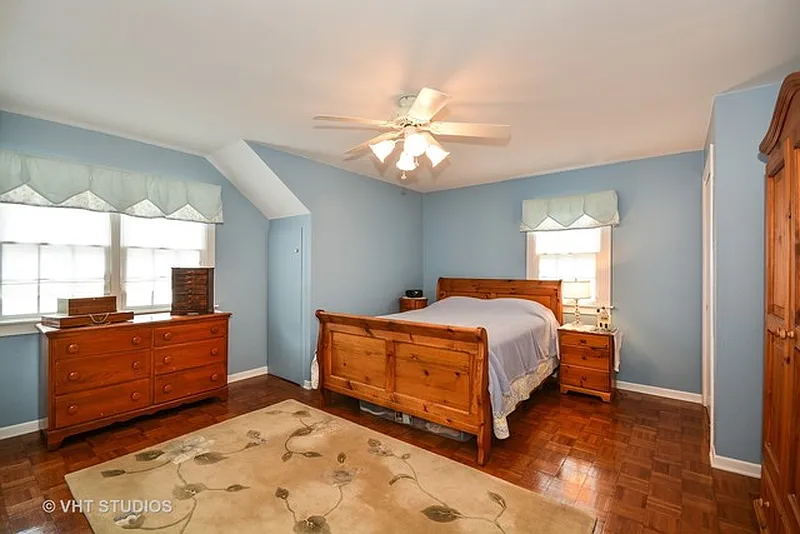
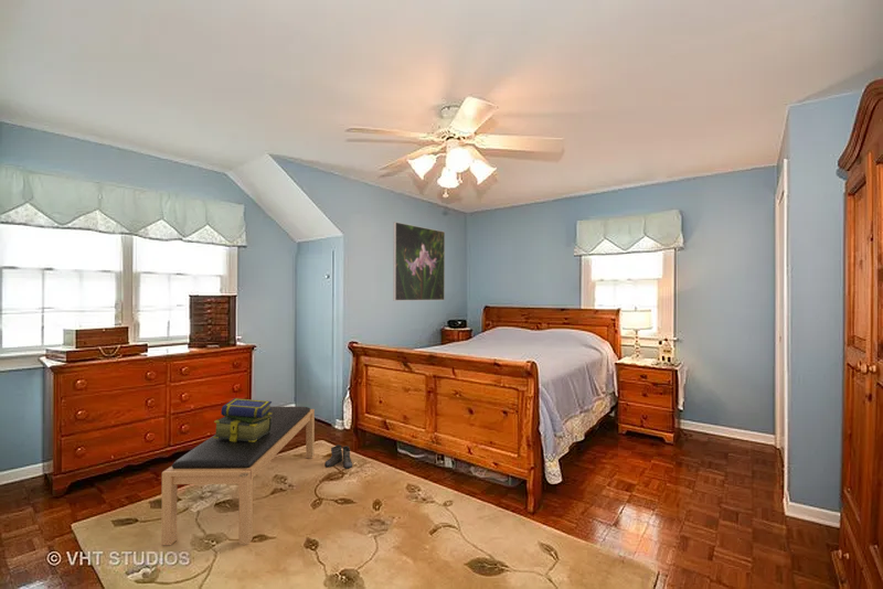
+ bench (254, 458)
+ stack of books (245, 418)
+ boots (339, 456)
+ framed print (421, 264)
